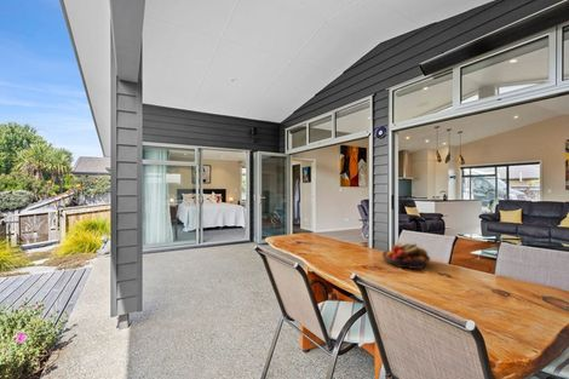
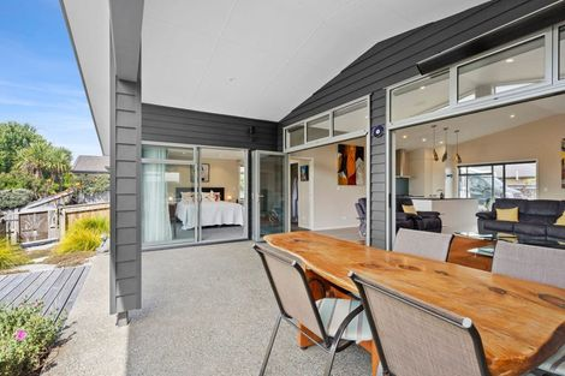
- fruit bowl (404, 253)
